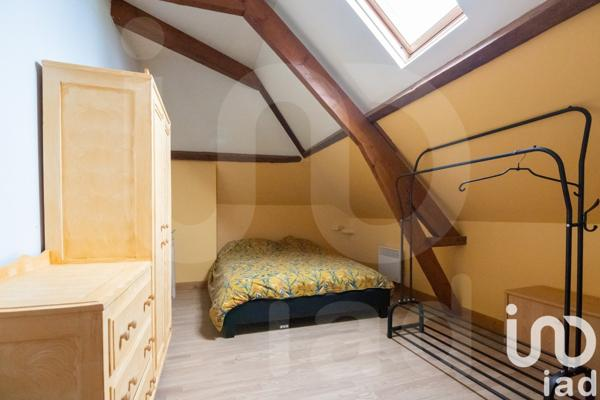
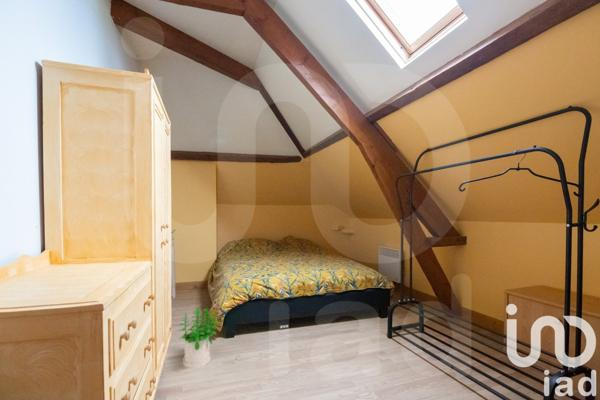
+ potted plant (200, 335)
